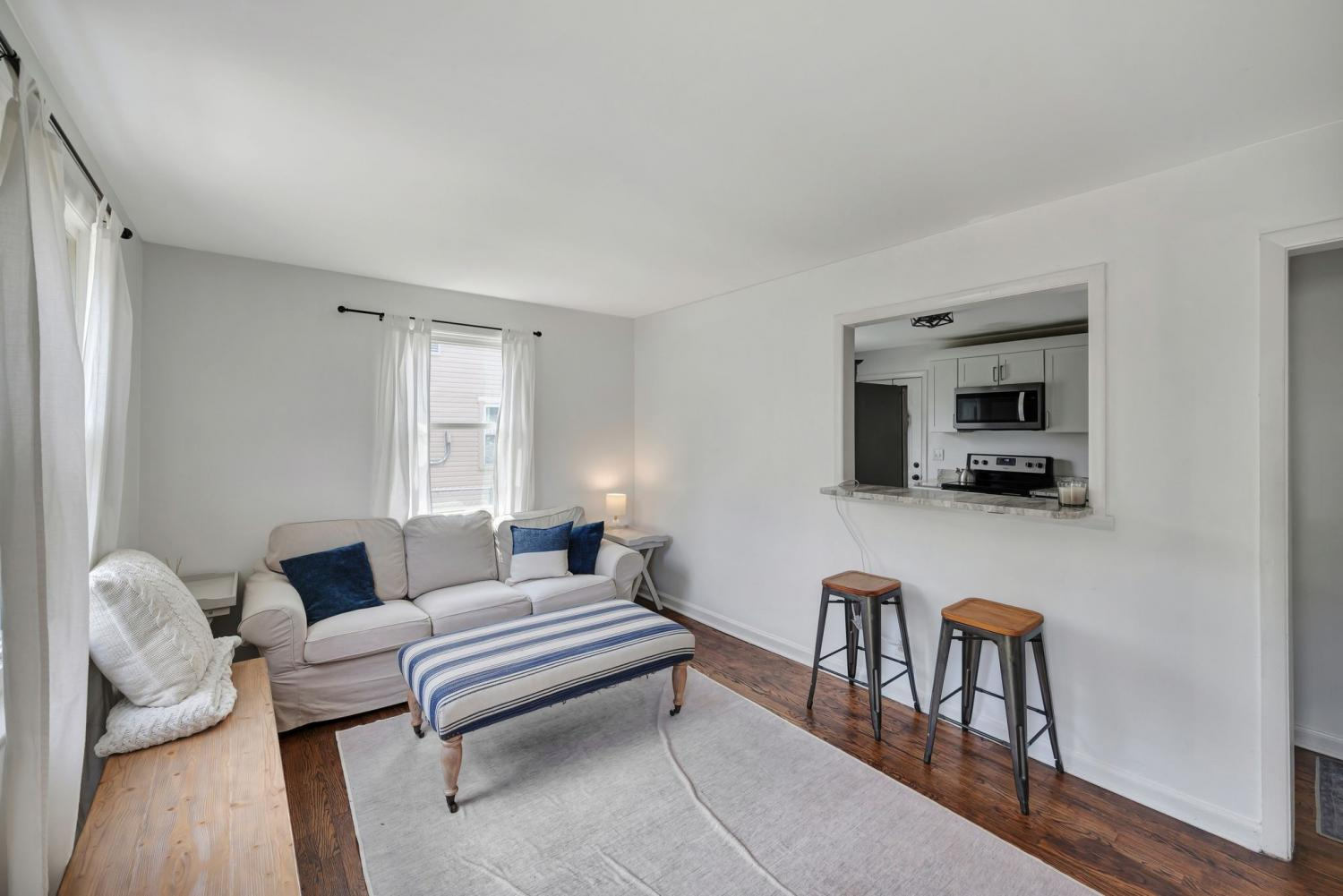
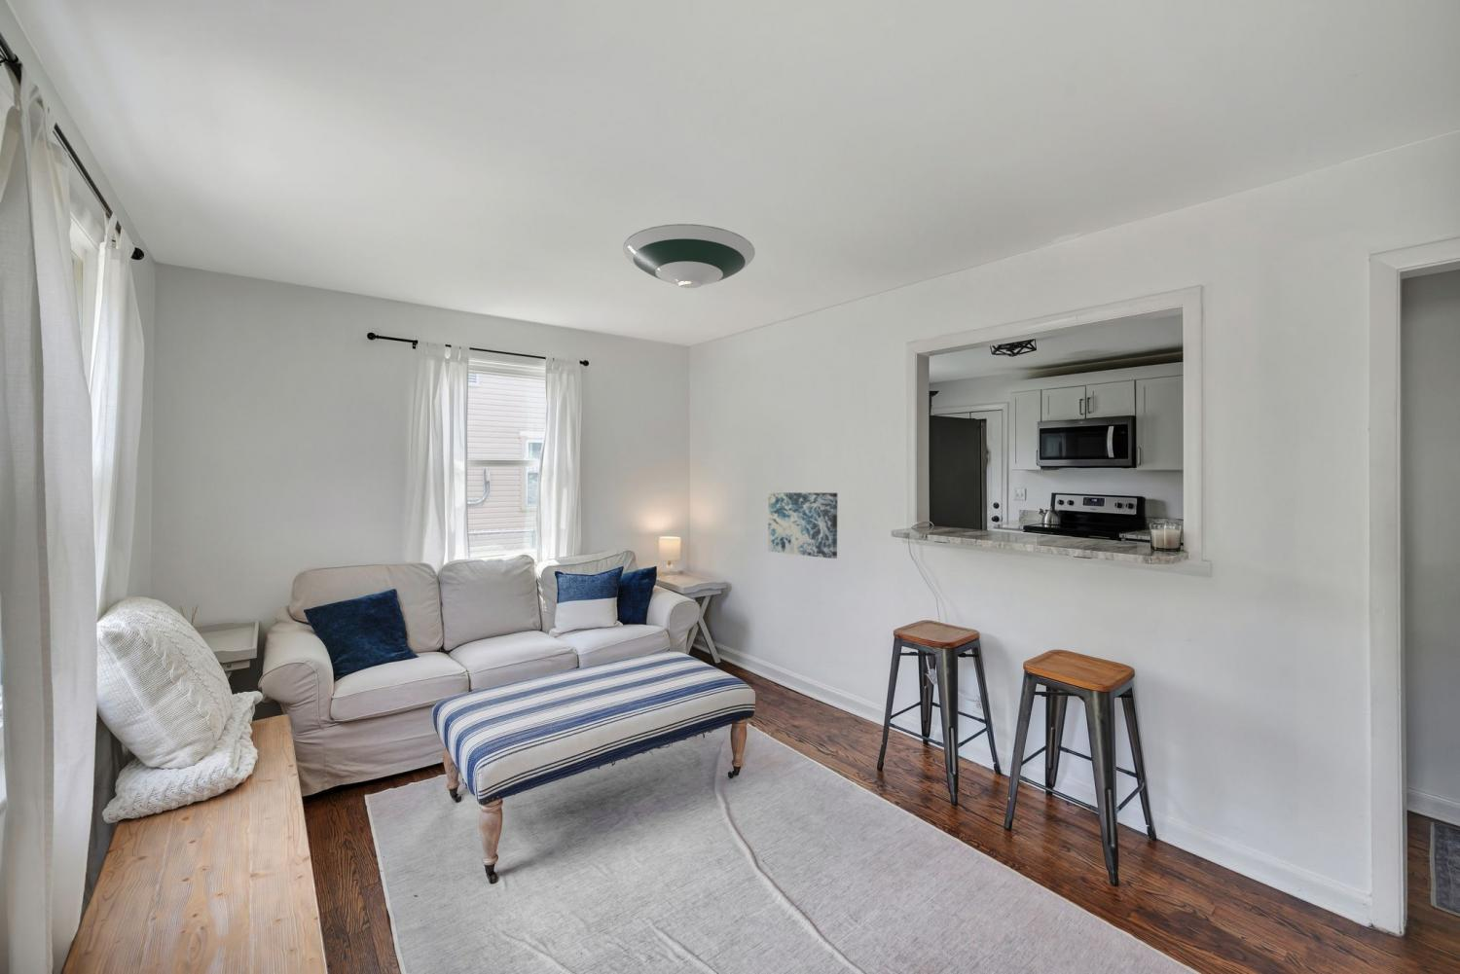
+ wall art (800, 524)
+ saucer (689, 269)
